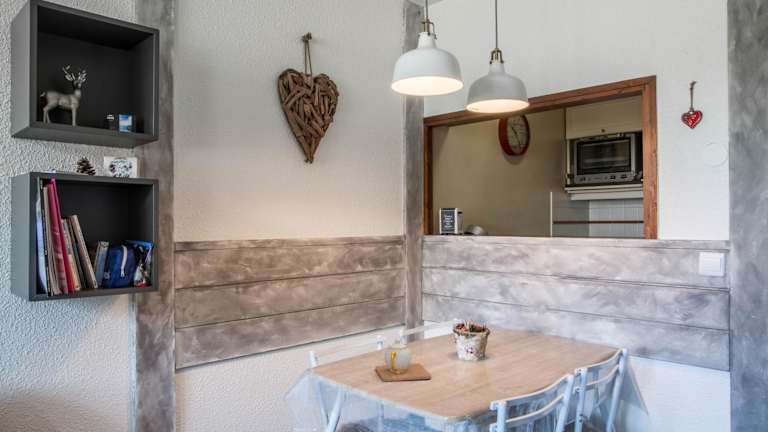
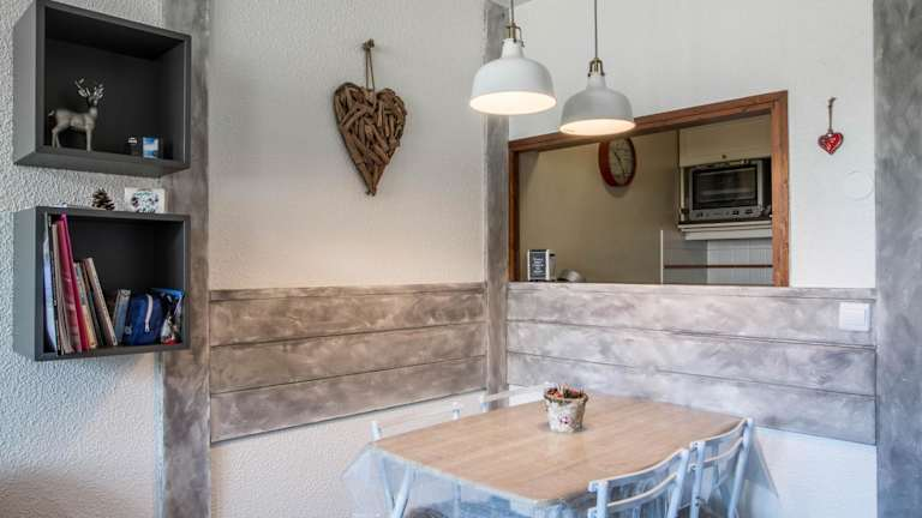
- teapot (402, 355)
